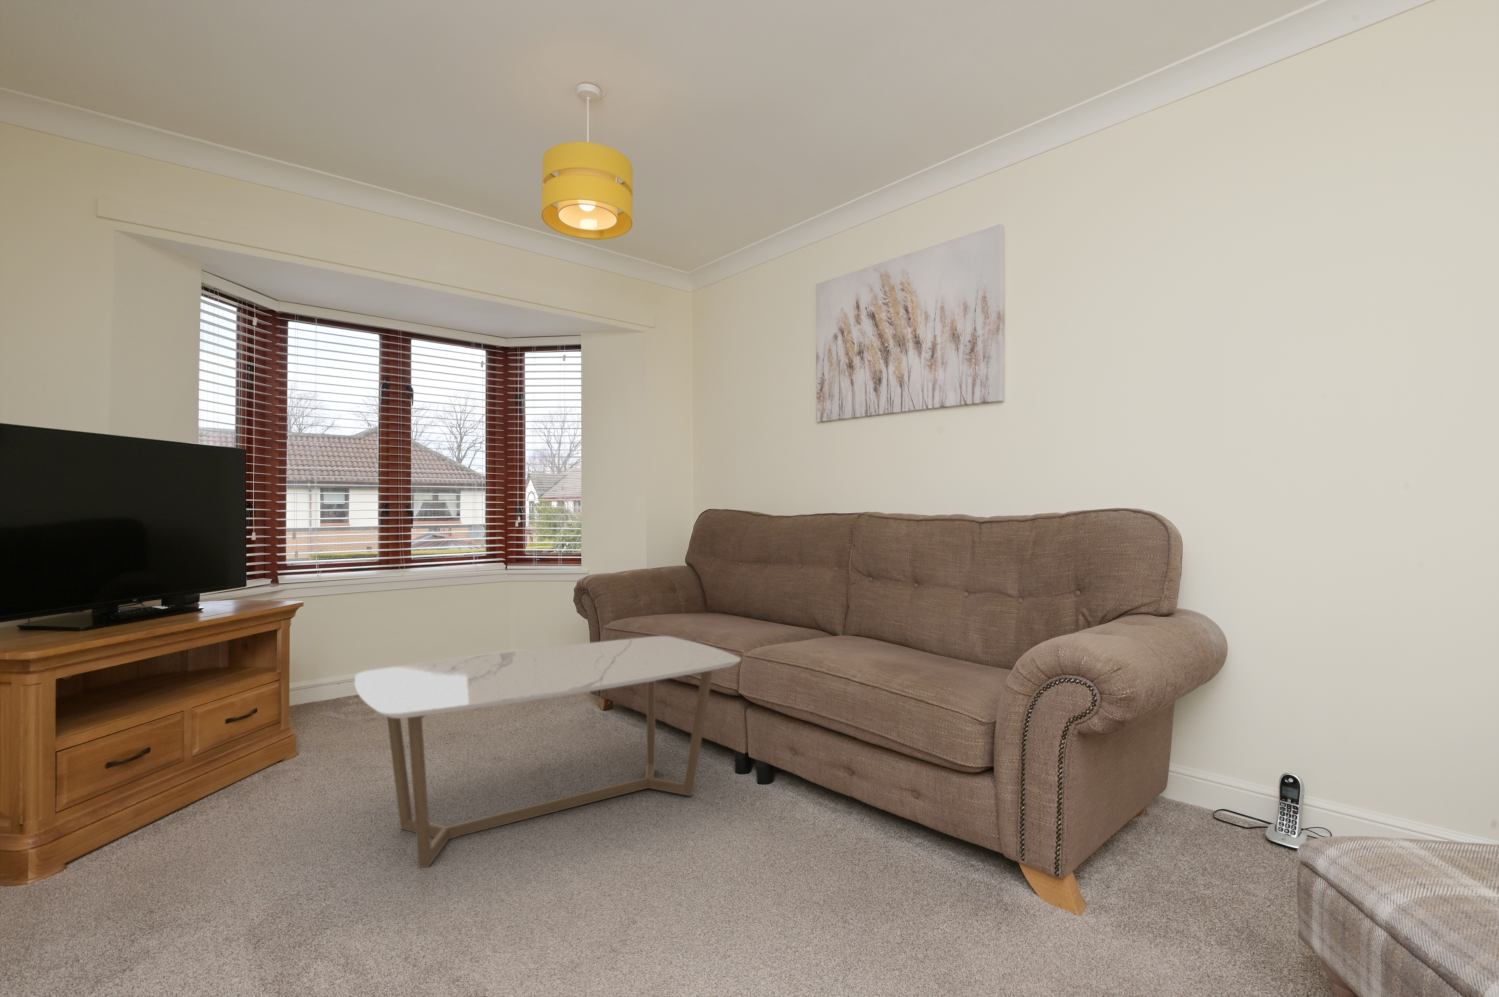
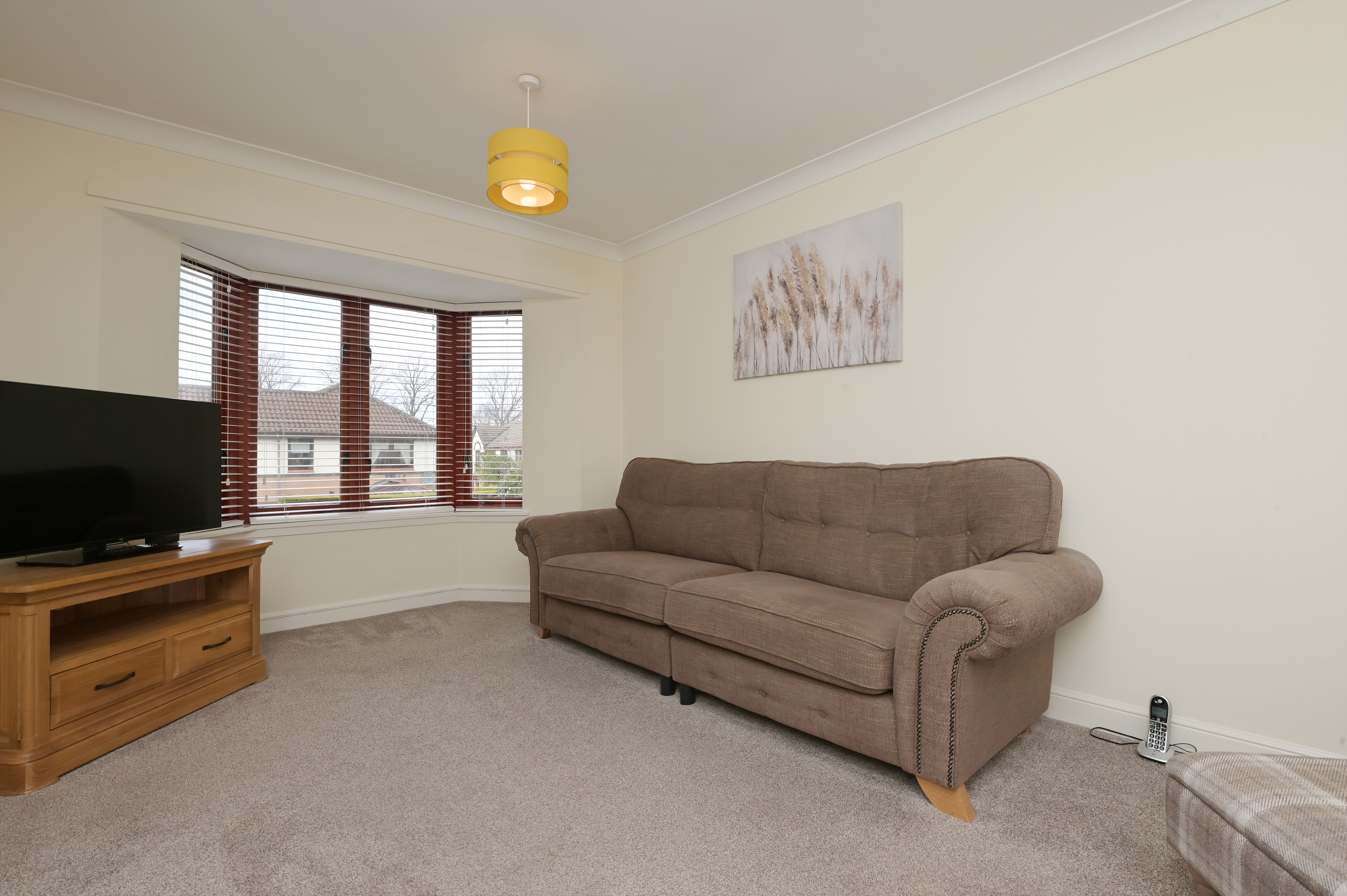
- coffee table (551, 698)
